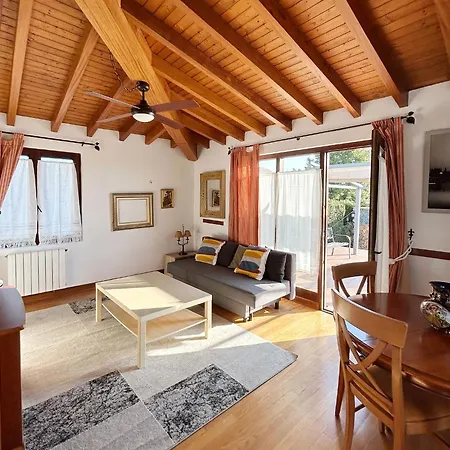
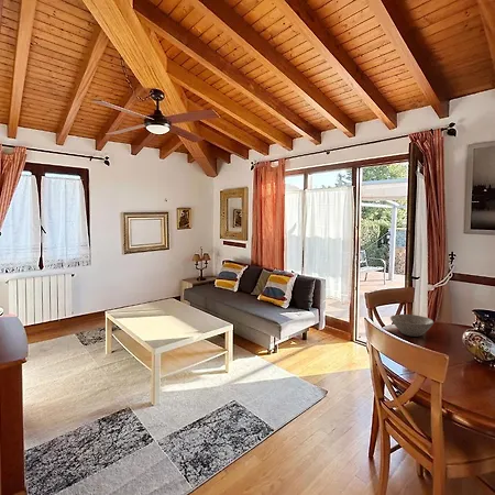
+ bowl (410, 326)
